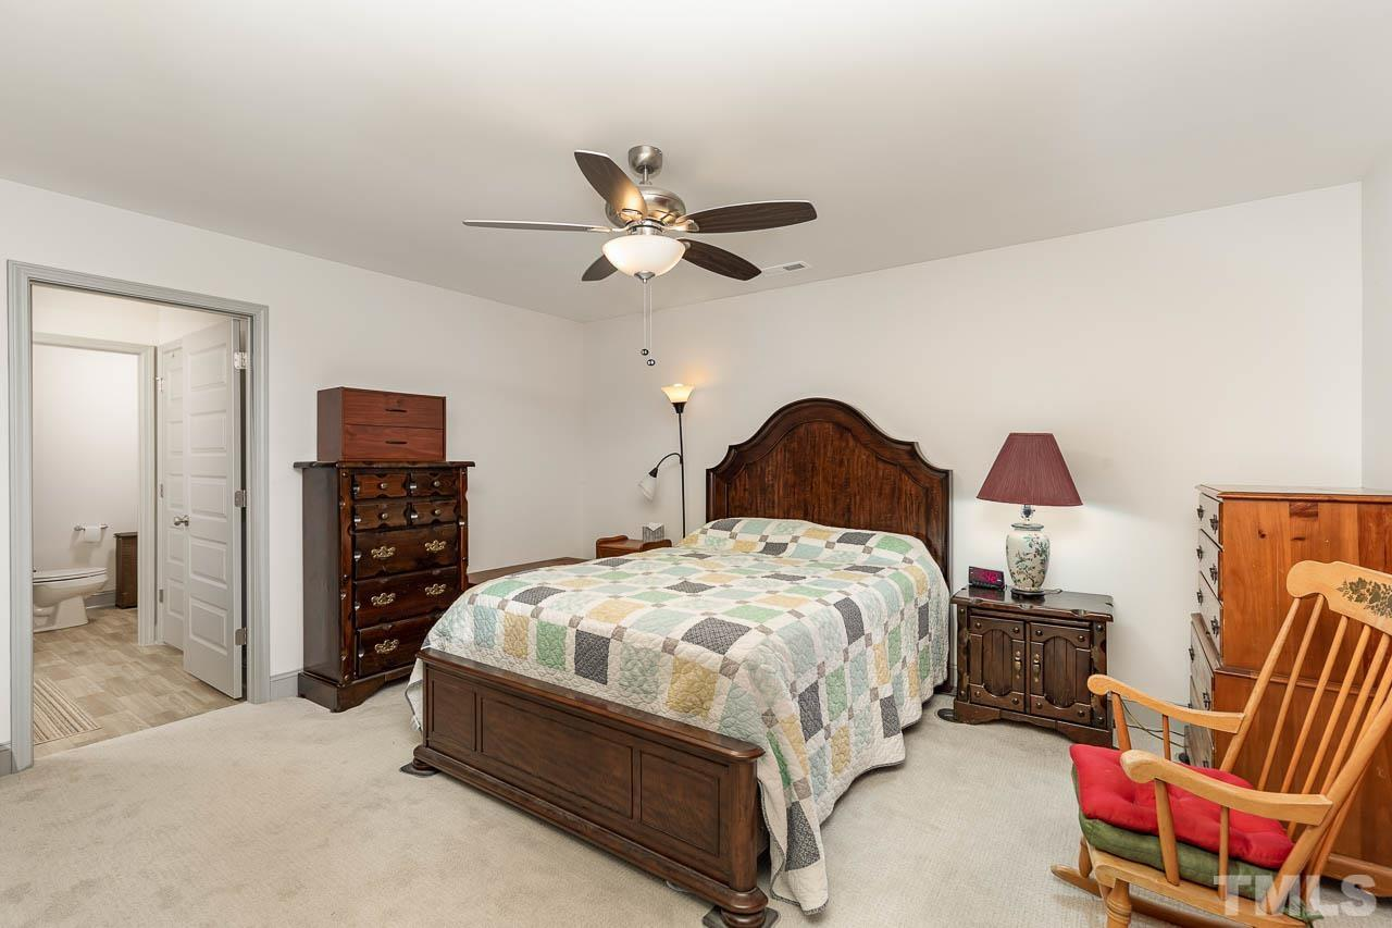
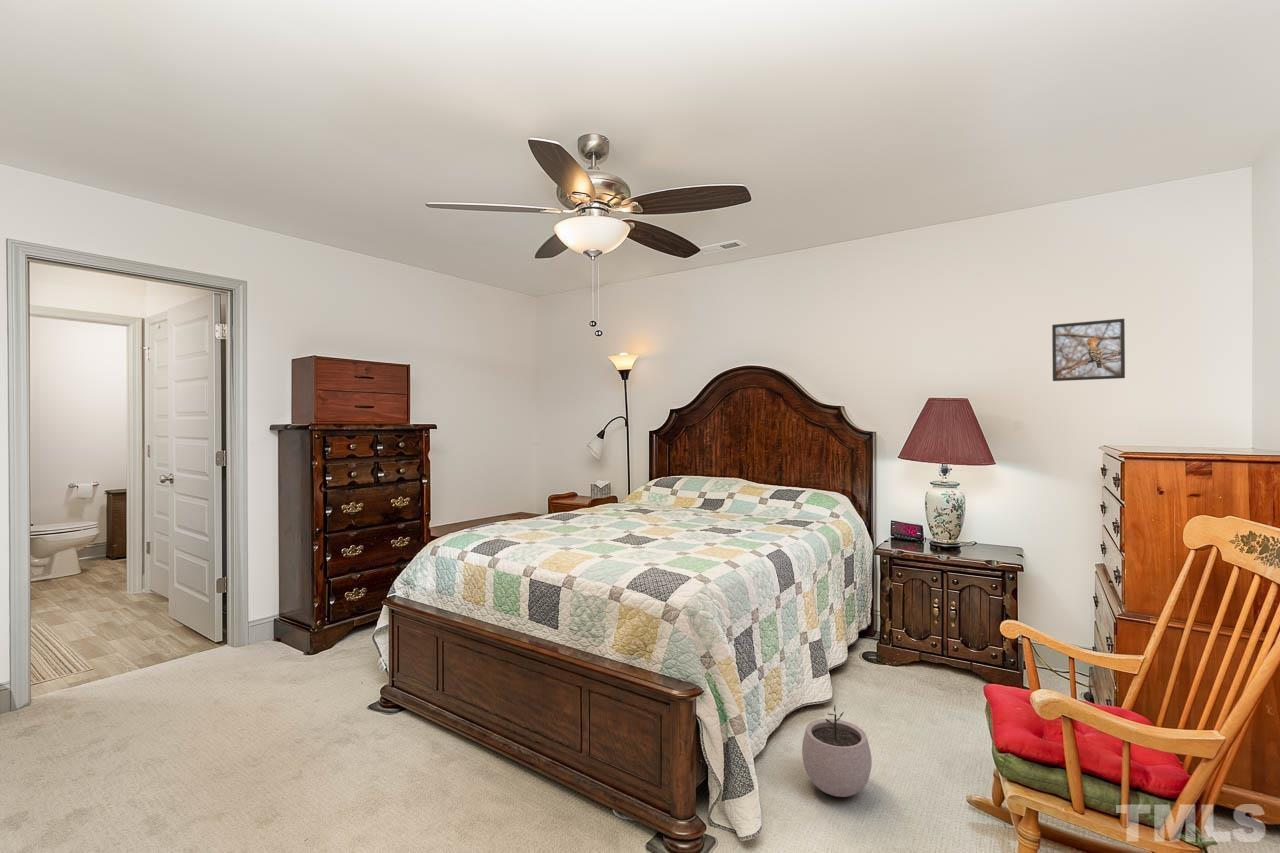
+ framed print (1087, 350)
+ plant pot (836, 748)
